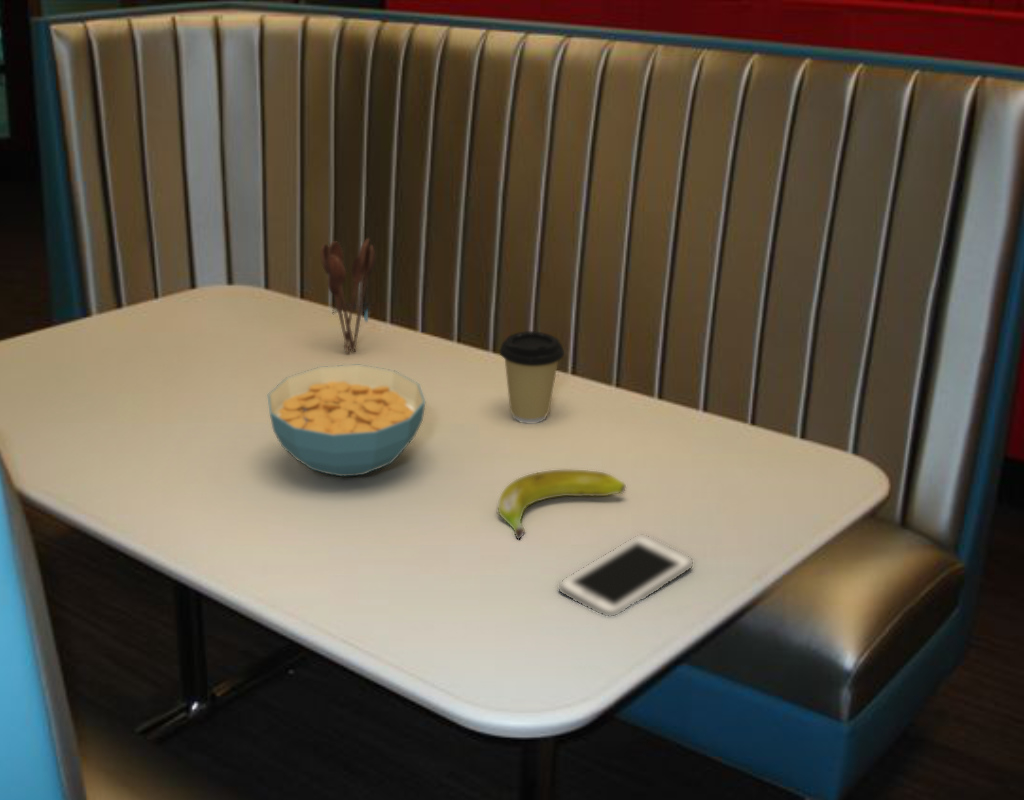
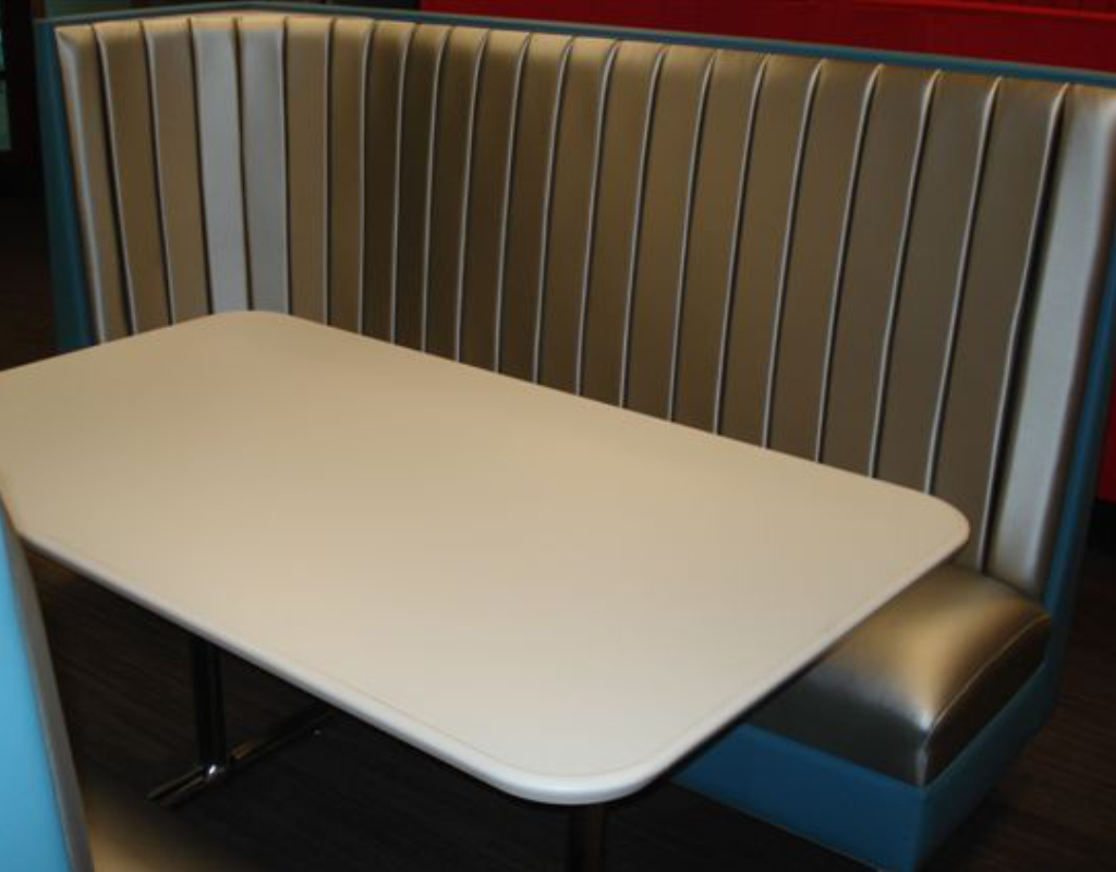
- utensil holder (352, 295)
- banana (553, 495)
- cereal bowl (347, 432)
- coffee cup (530, 377)
- cell phone (626, 575)
